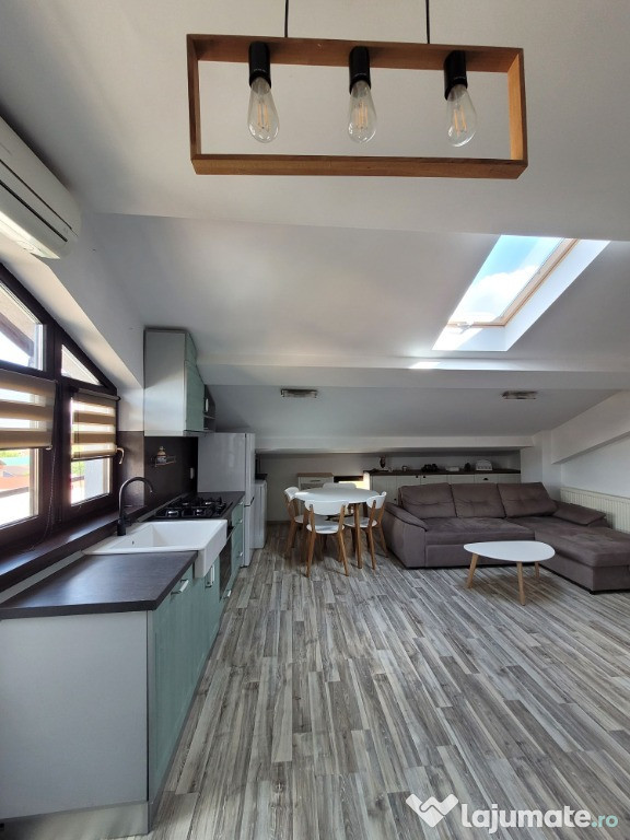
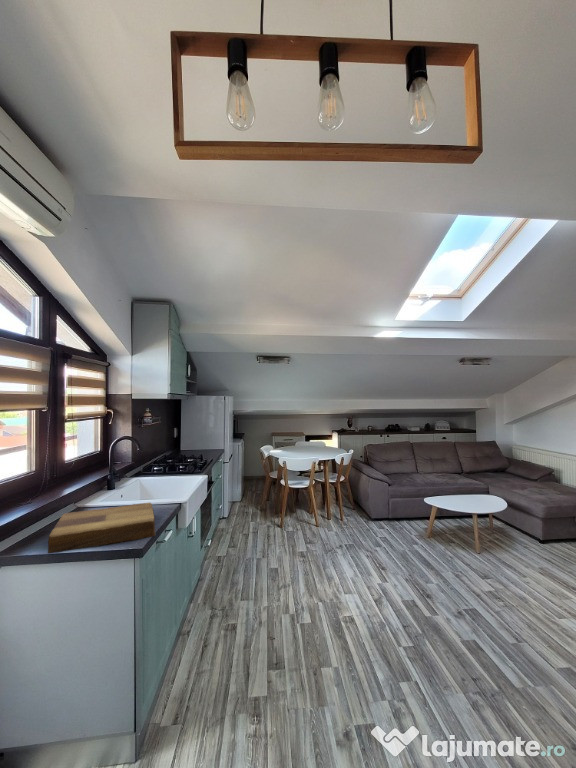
+ cutting board (107, 523)
